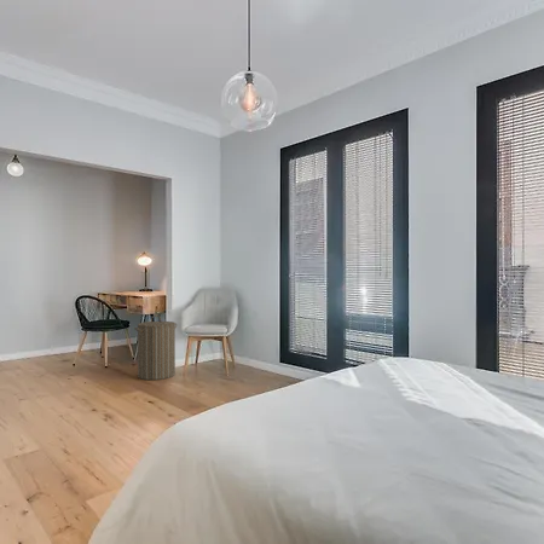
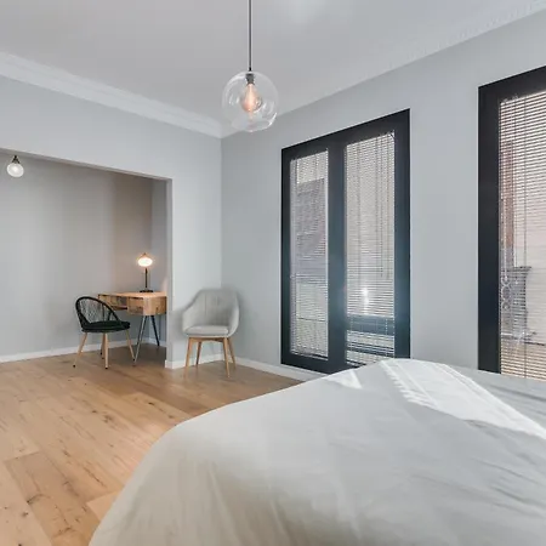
- laundry hamper (156, 345)
